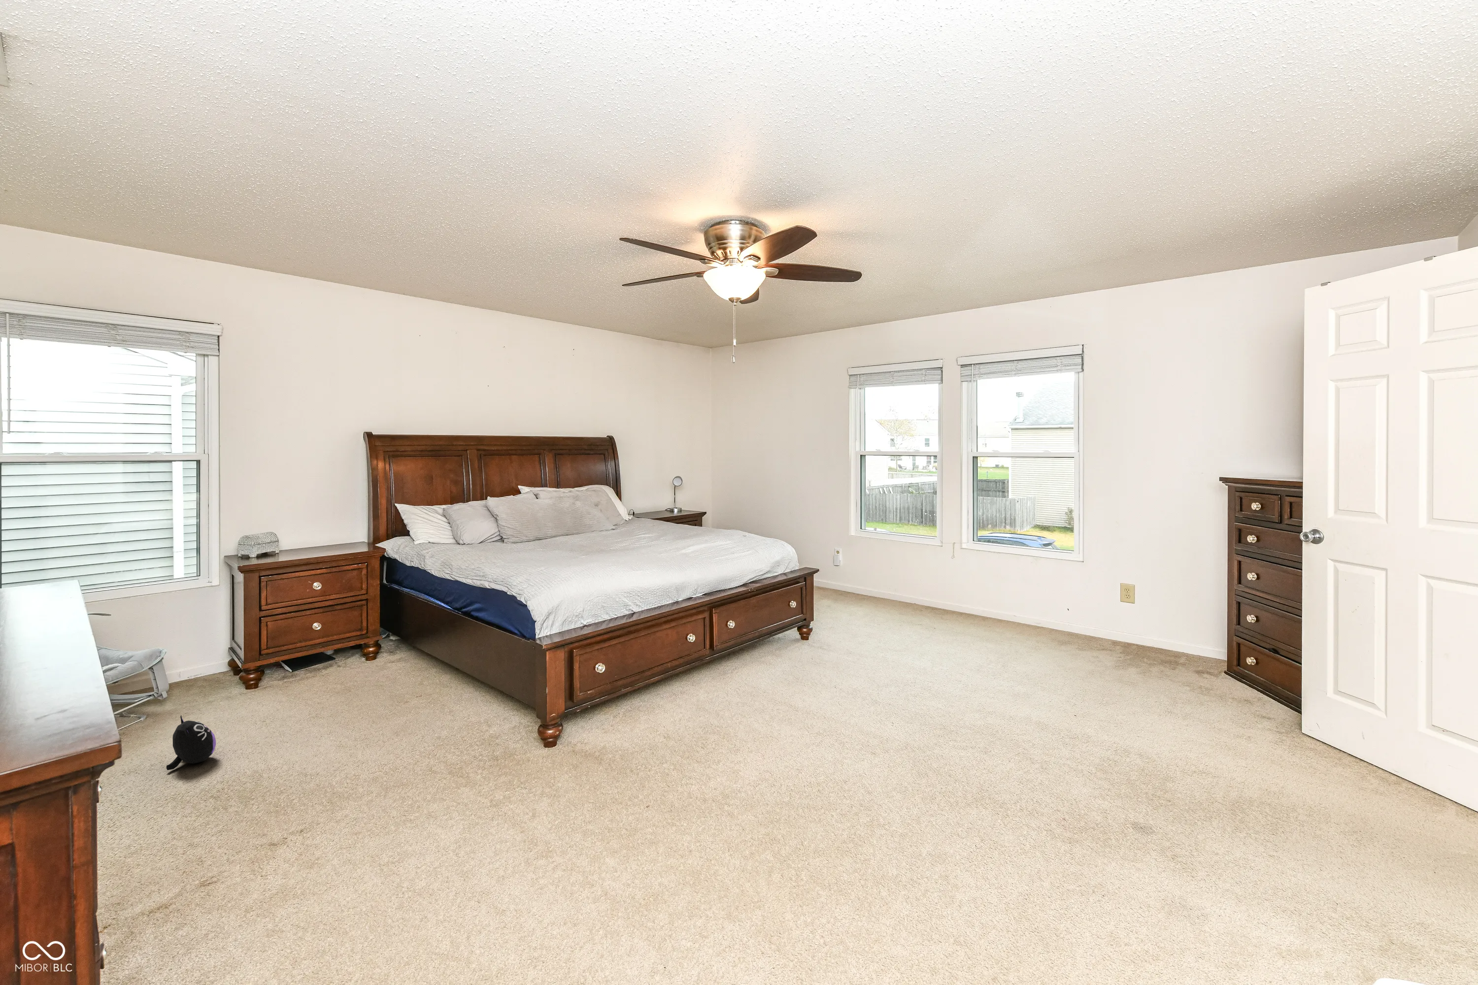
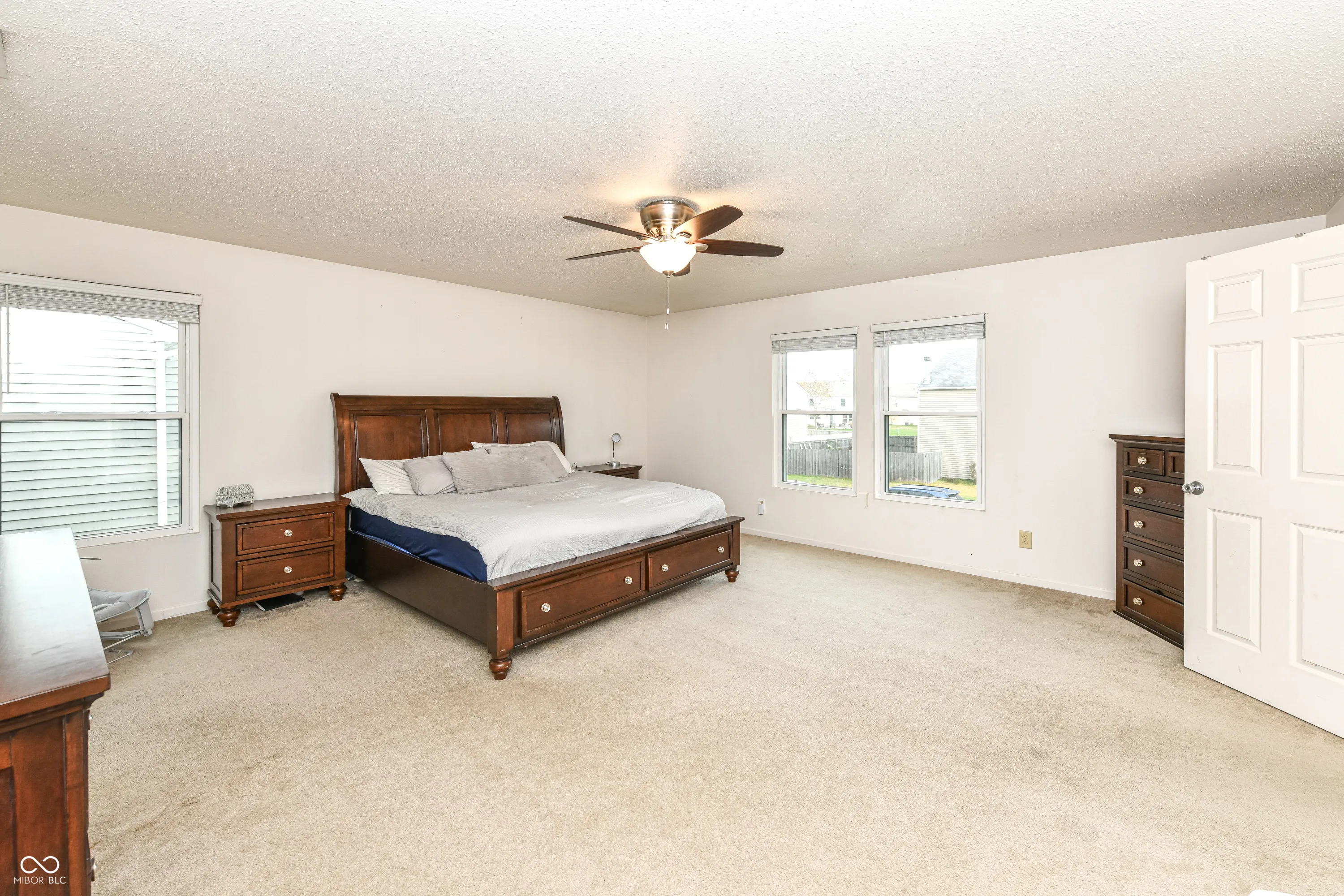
- plush toy (191, 739)
